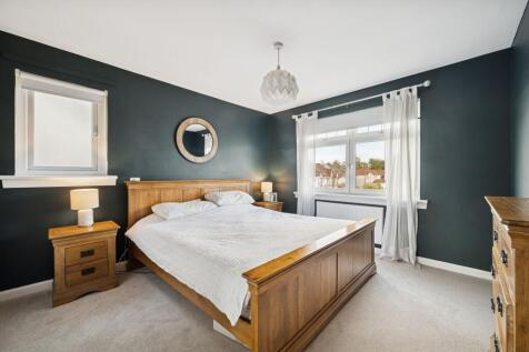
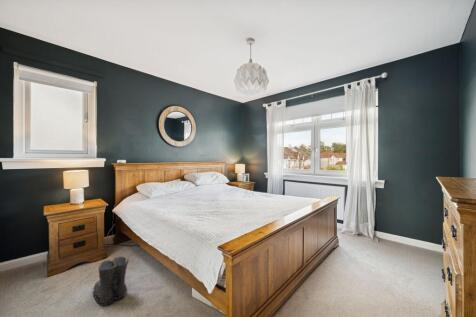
+ boots (111, 275)
